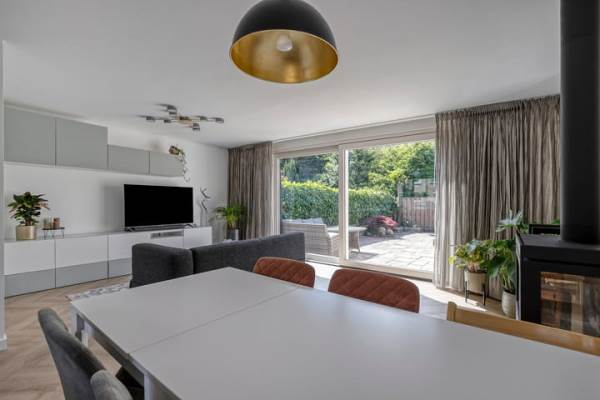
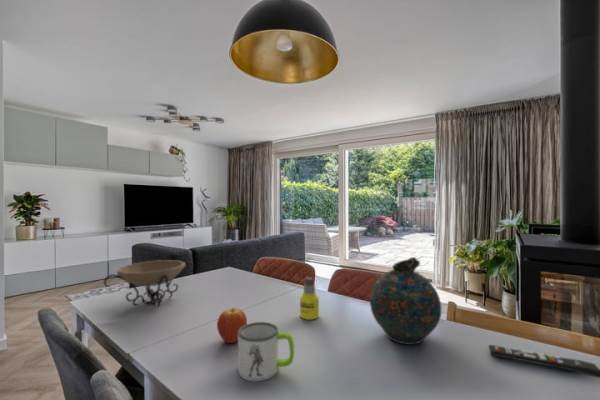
+ fruit (232, 323)
+ mug (266, 349)
+ remote control (541, 359)
+ snuff bottle (404, 296)
+ bottle (309, 297)
+ decorative bowl (153, 284)
